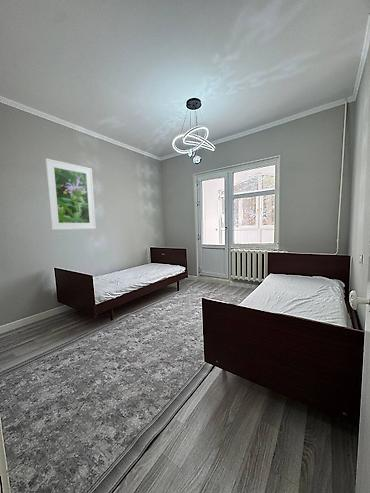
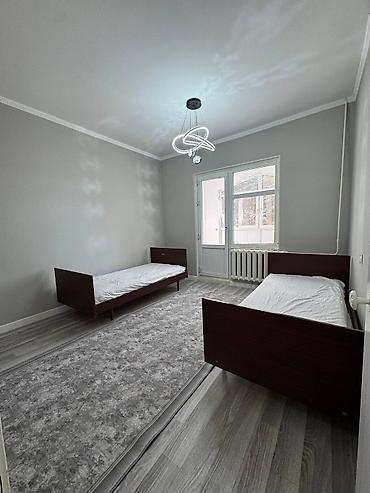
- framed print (72, 197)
